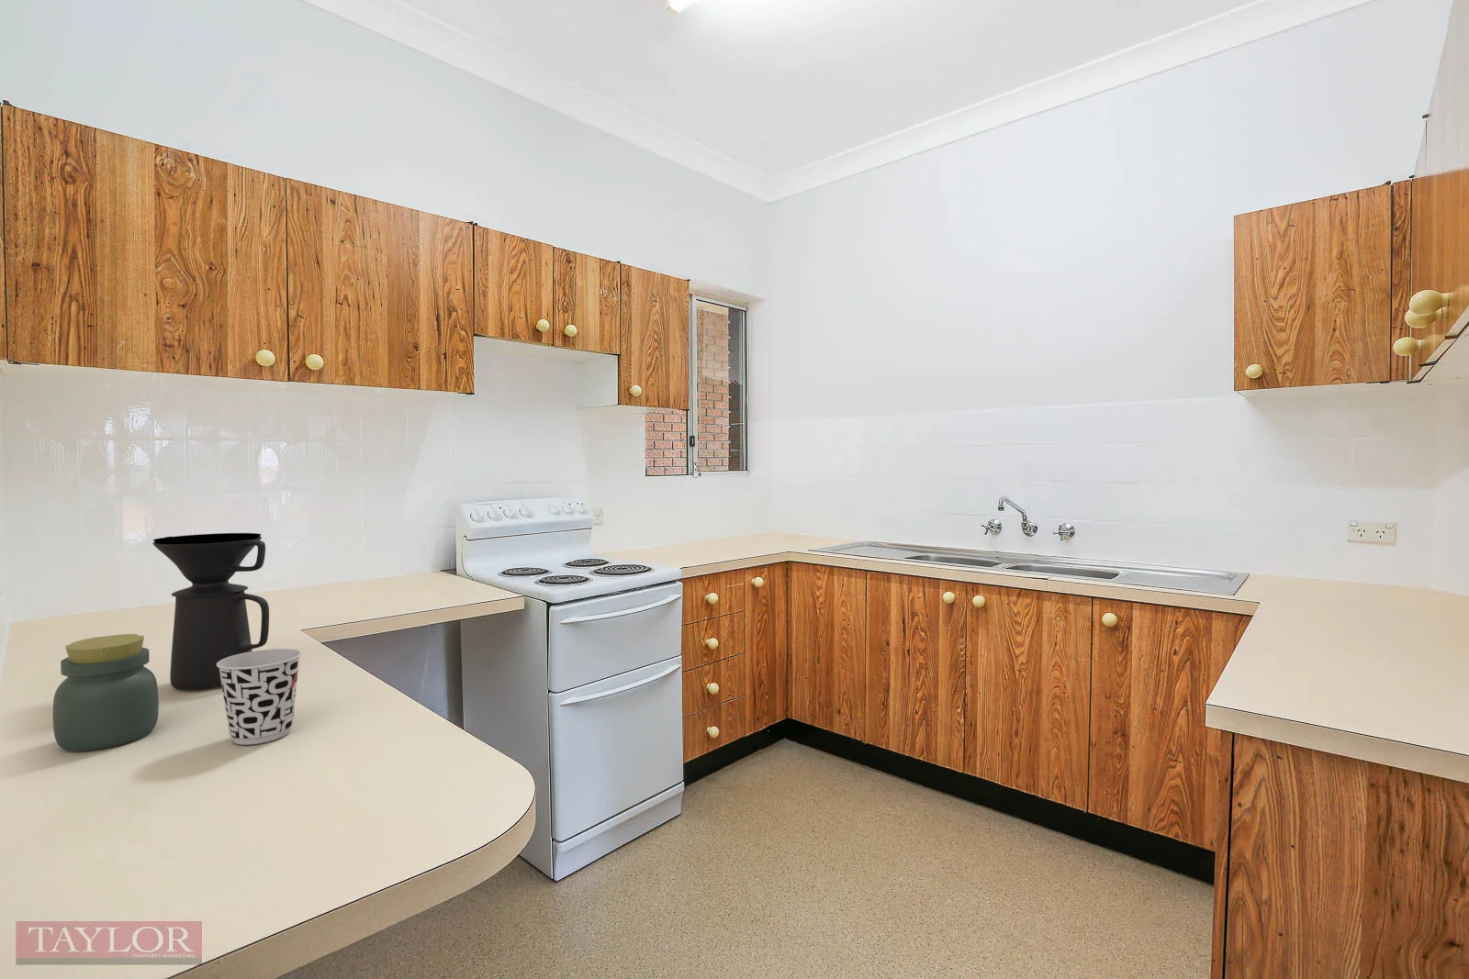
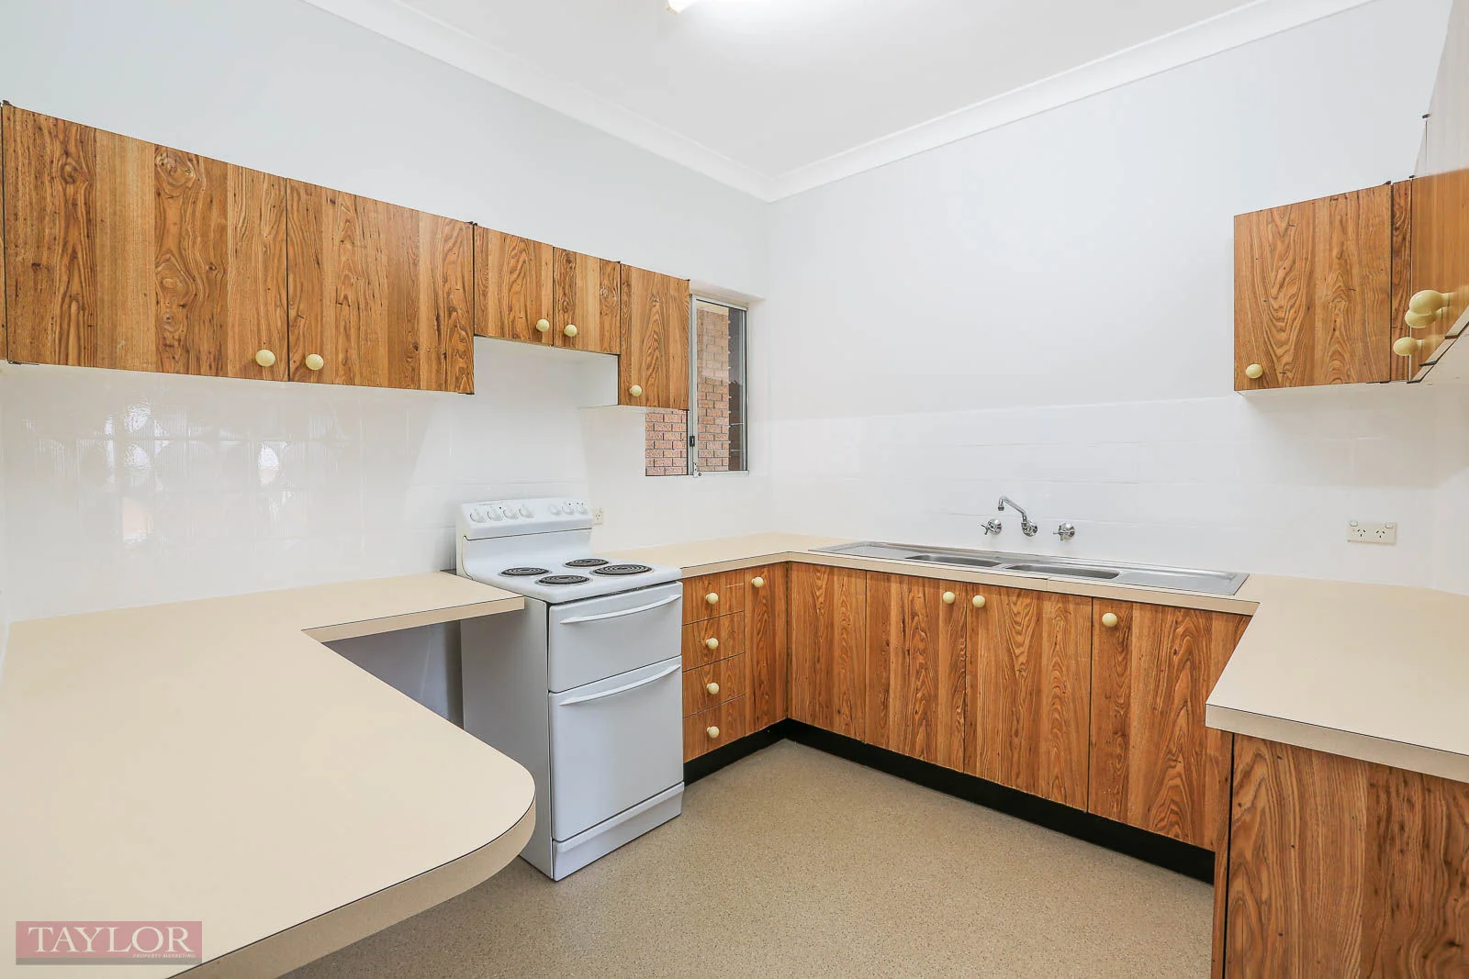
- jar (106, 689)
- cup (261, 696)
- coffee maker (211, 609)
